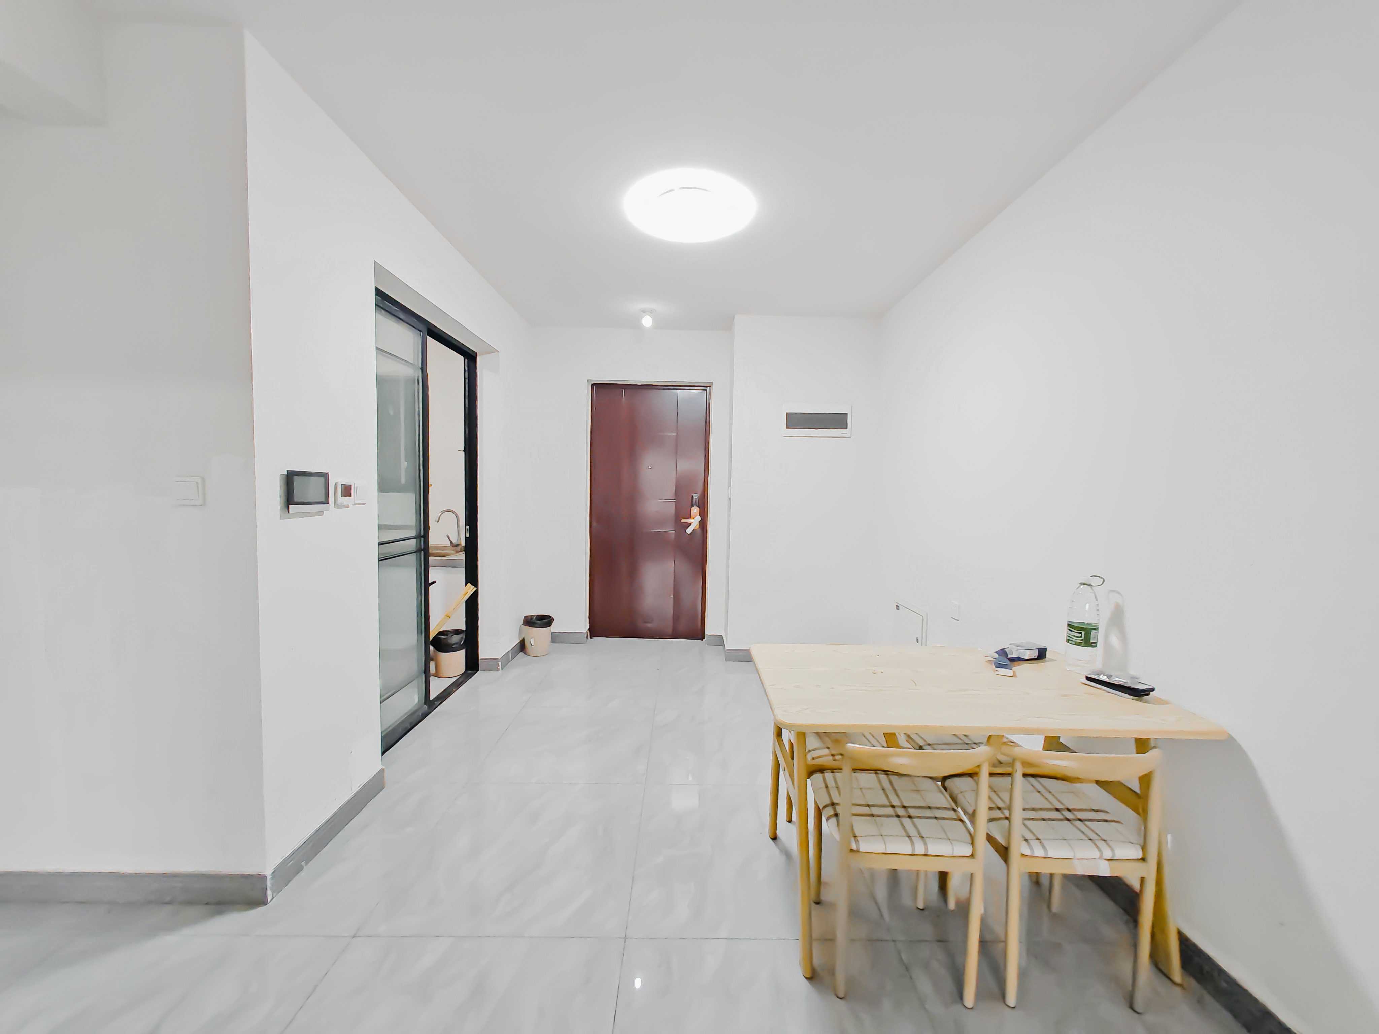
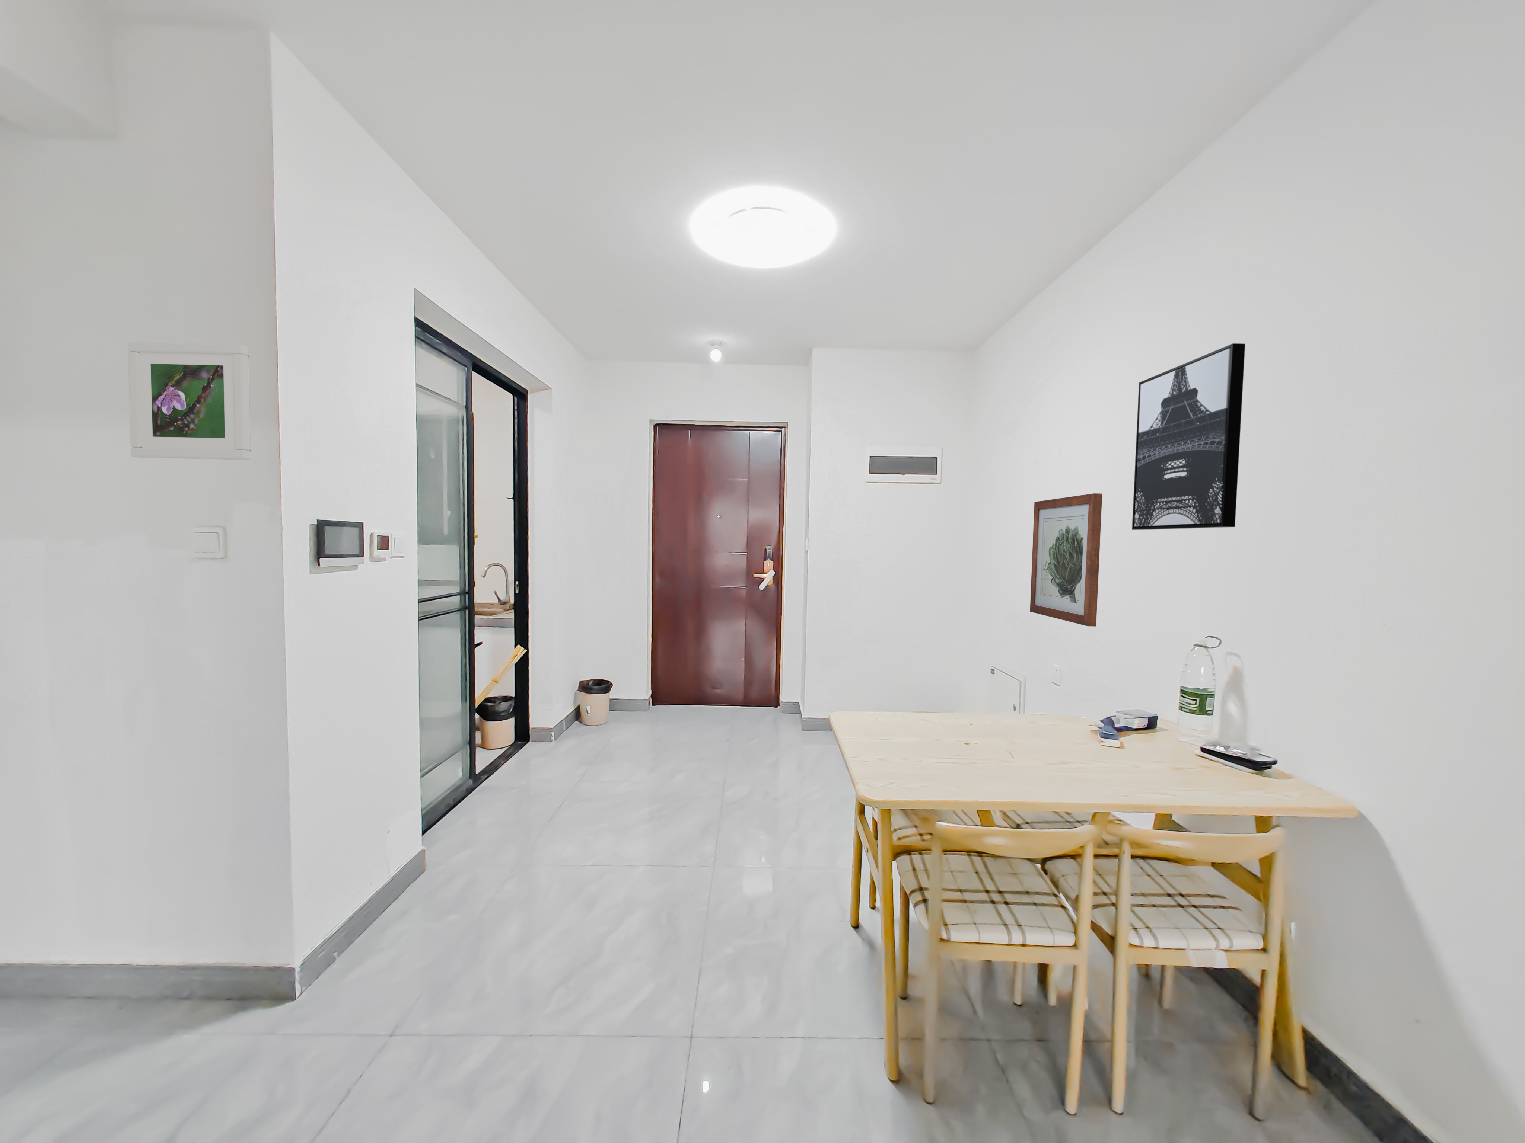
+ wall art (1063, 558)
+ wall art (1182, 447)
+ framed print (190, 401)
